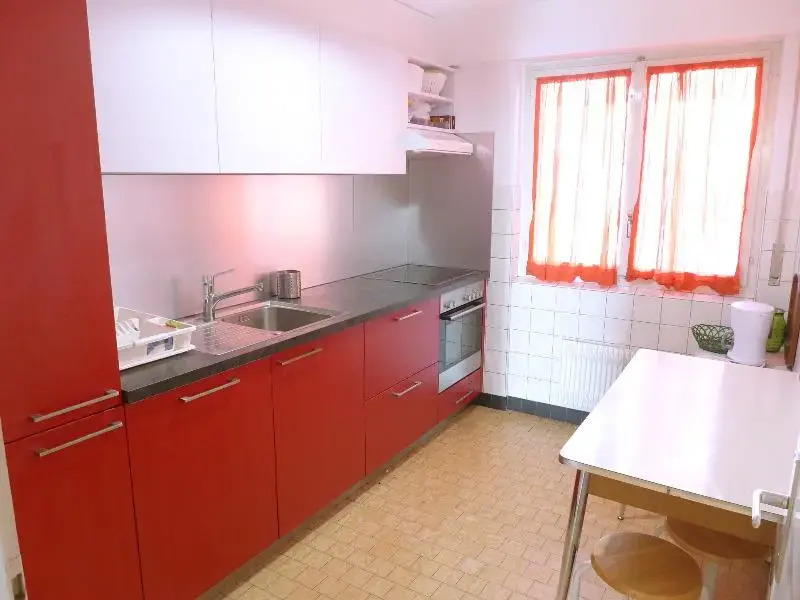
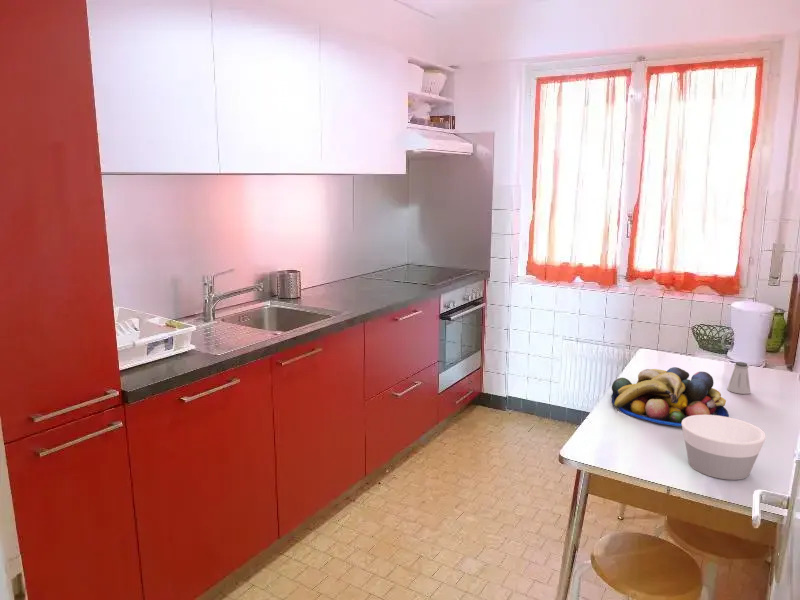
+ fruit bowl (669, 389)
+ saltshaker (740, 377)
+ bowl (720, 447)
